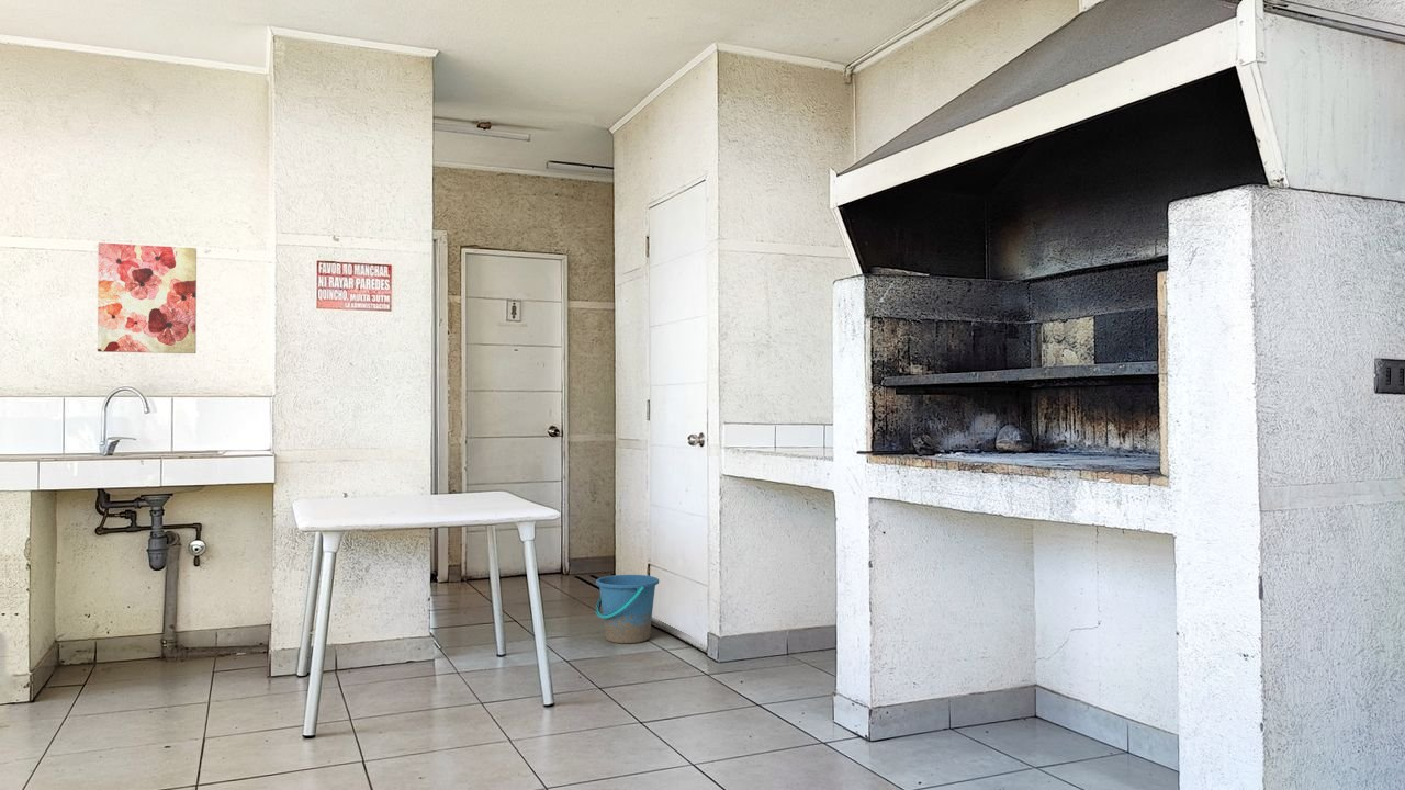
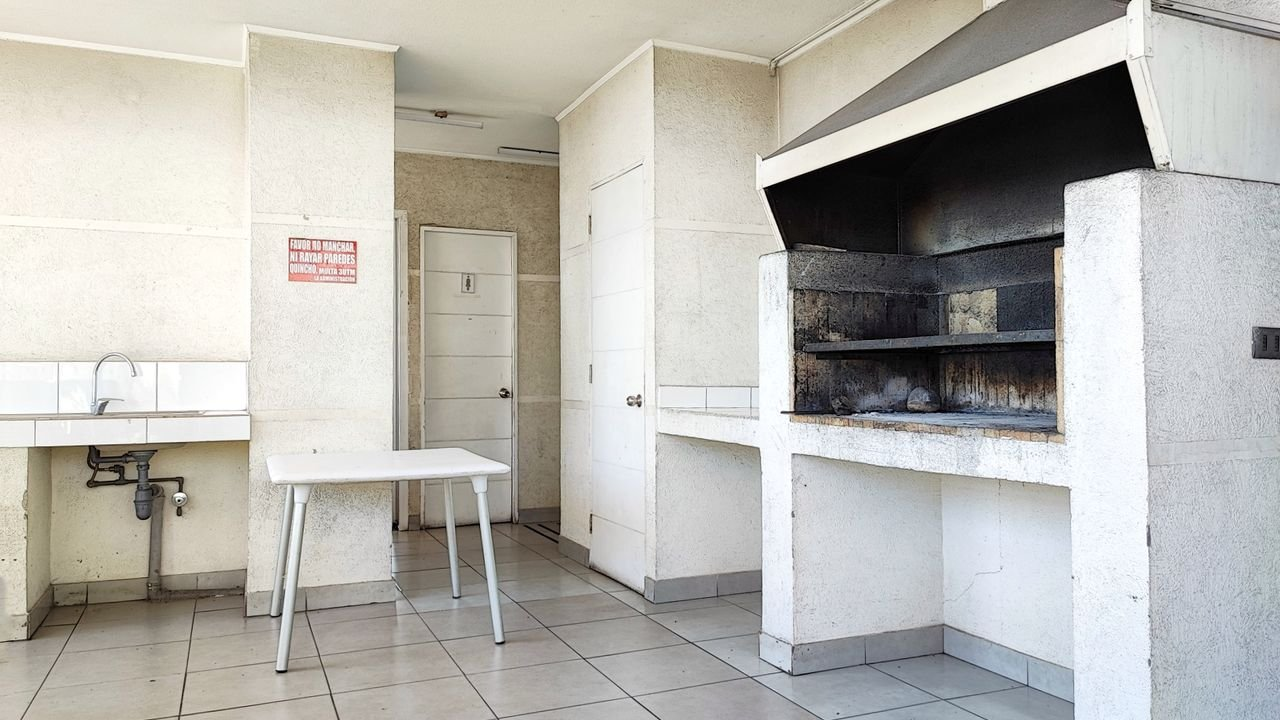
- bucket (627, 609)
- wall art (147, 298)
